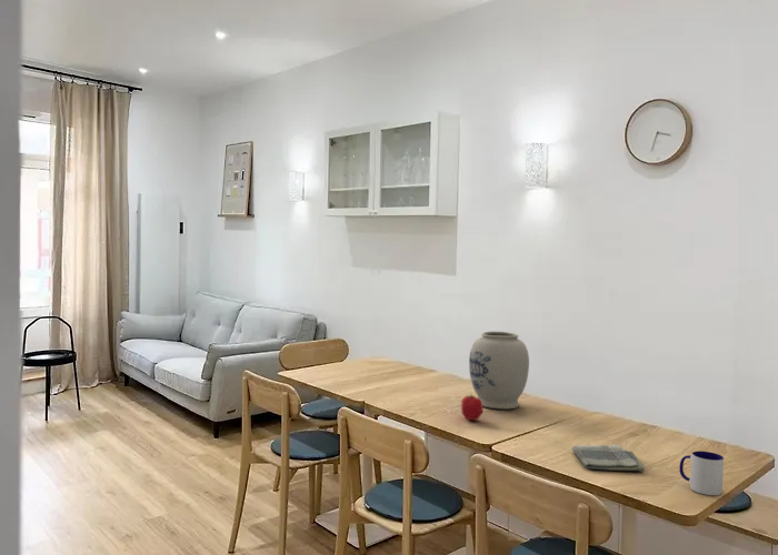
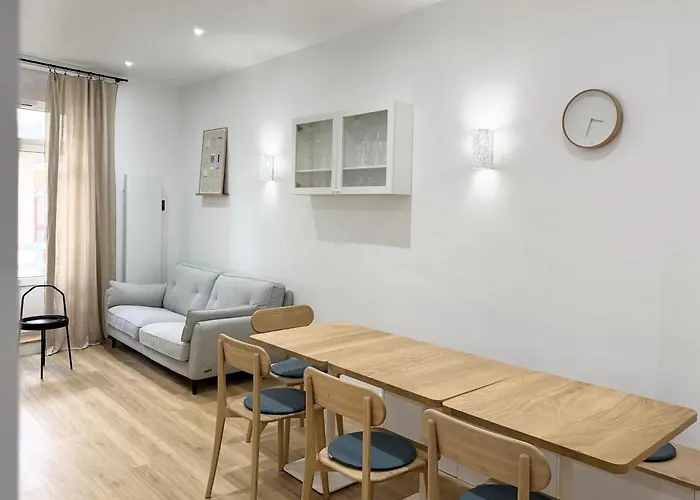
- vase (498, 369)
- dish towel (607, 456)
- mug (700, 471)
- fruit (471, 406)
